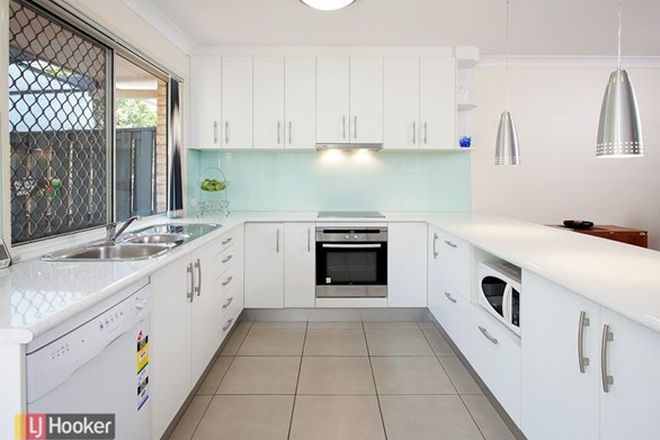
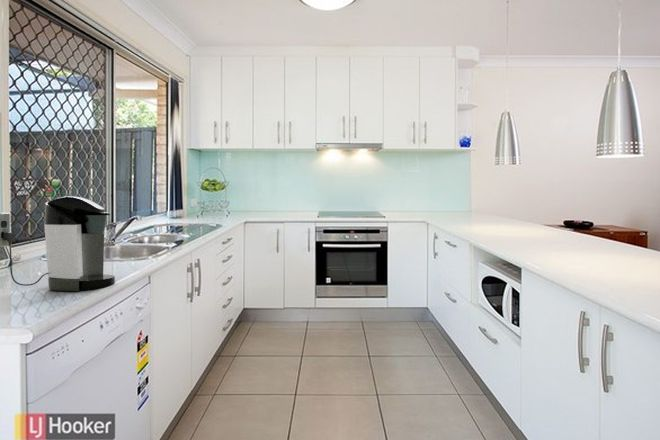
+ coffee maker (68, 242)
